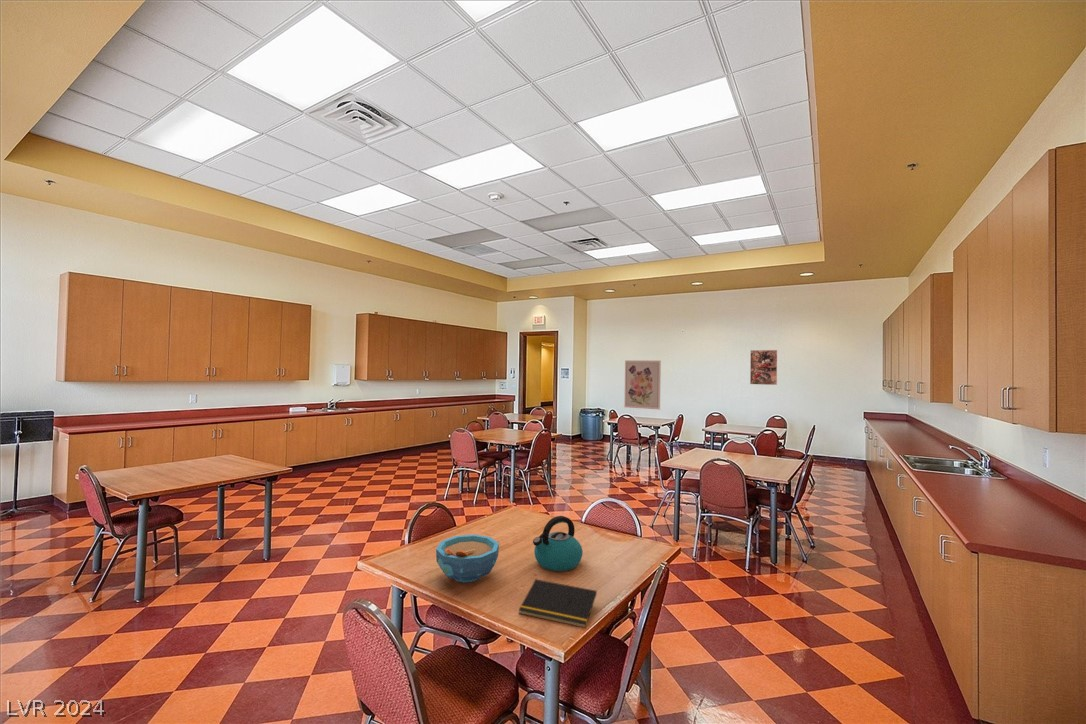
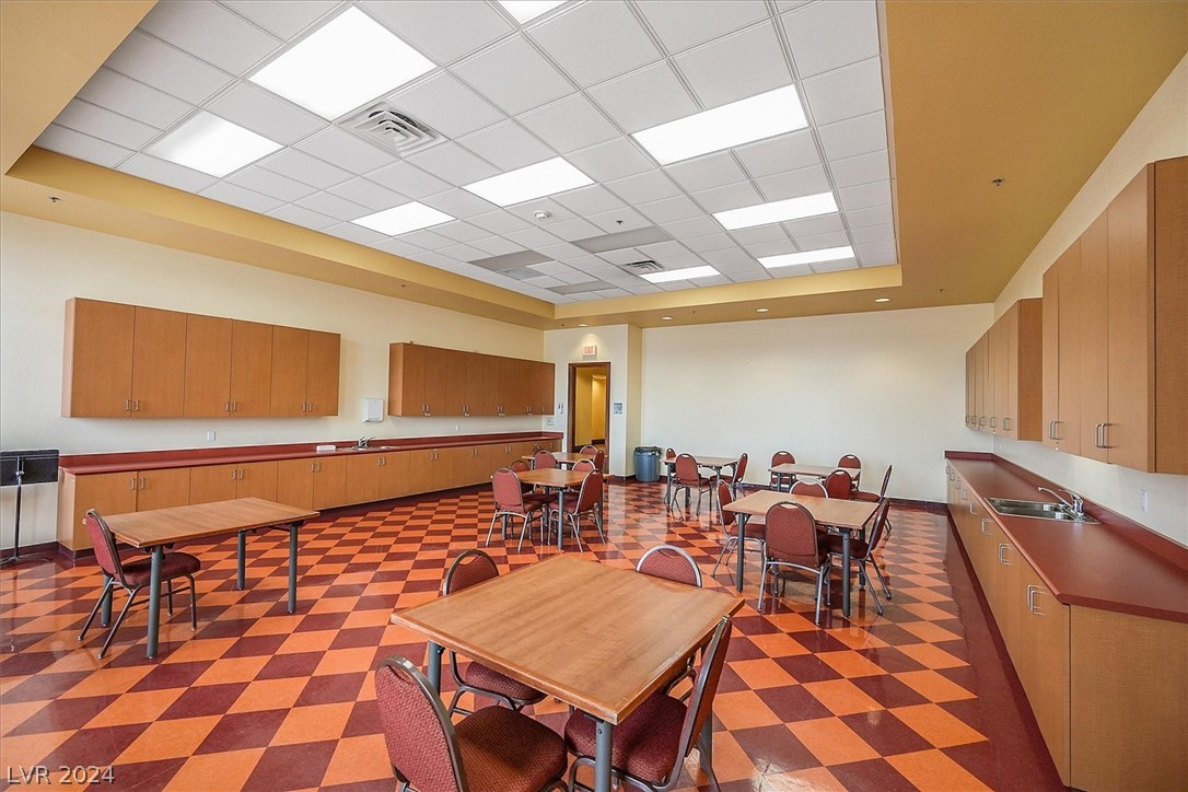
- notepad (558, 601)
- bowl (467, 557)
- wall art (642, 384)
- kettle (555, 540)
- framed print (763, 367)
